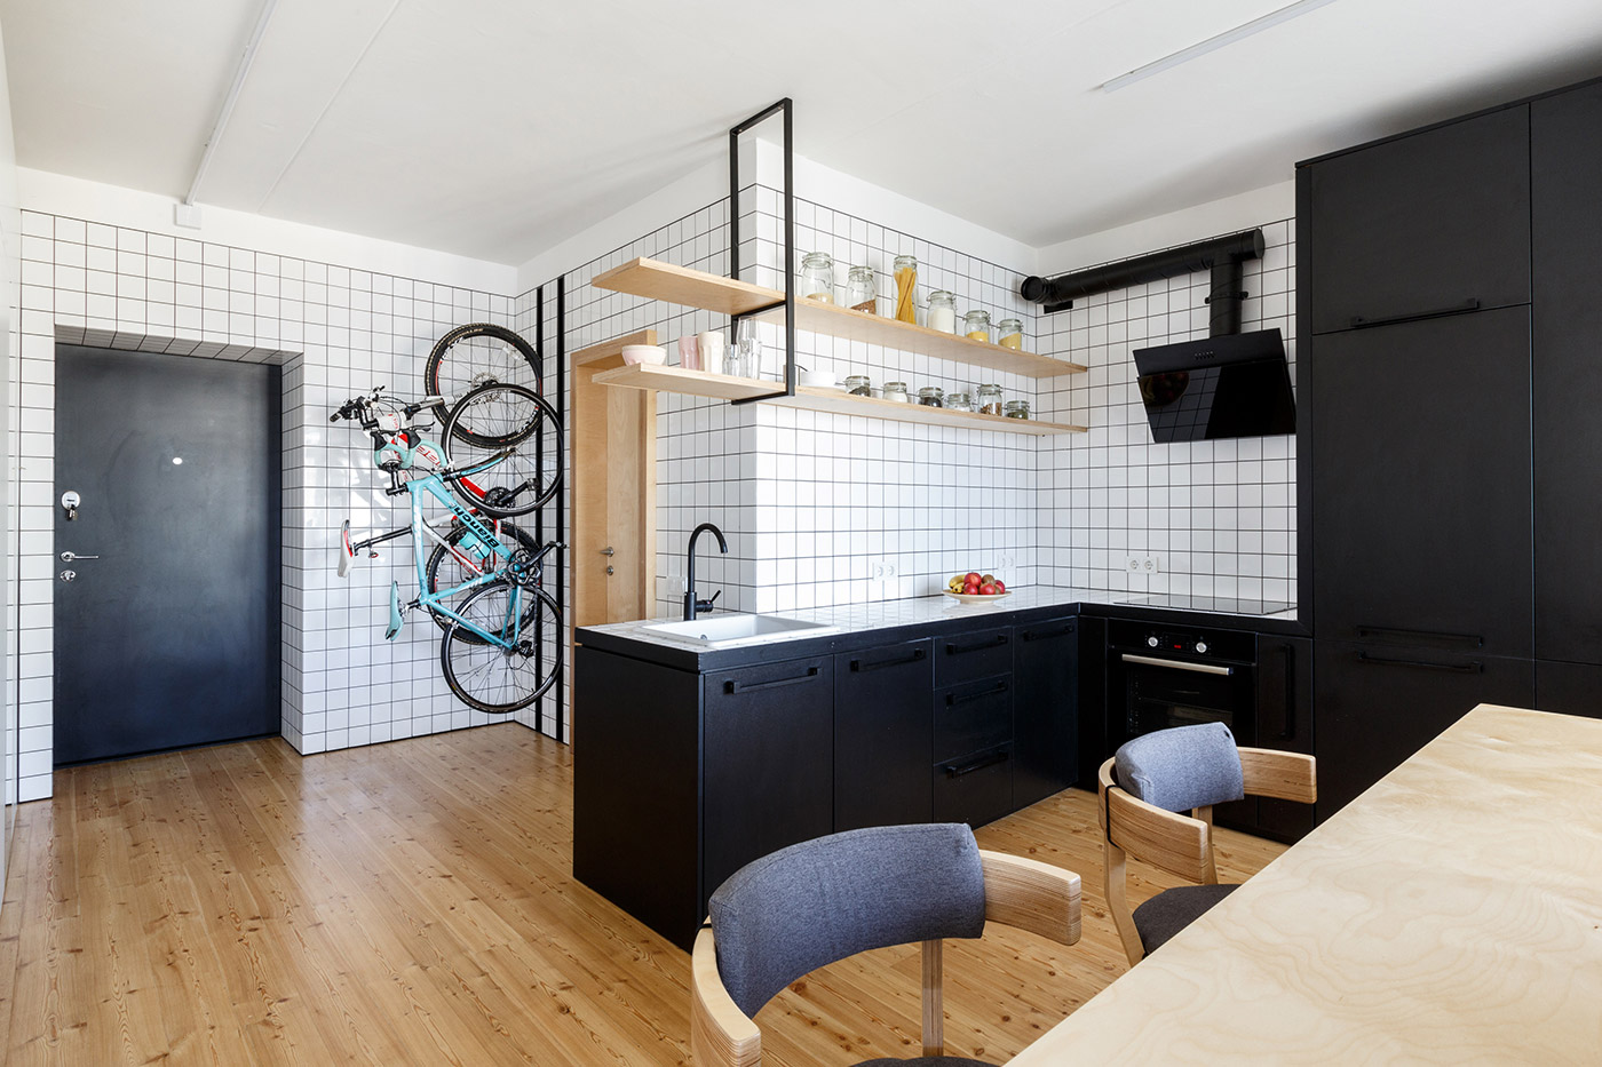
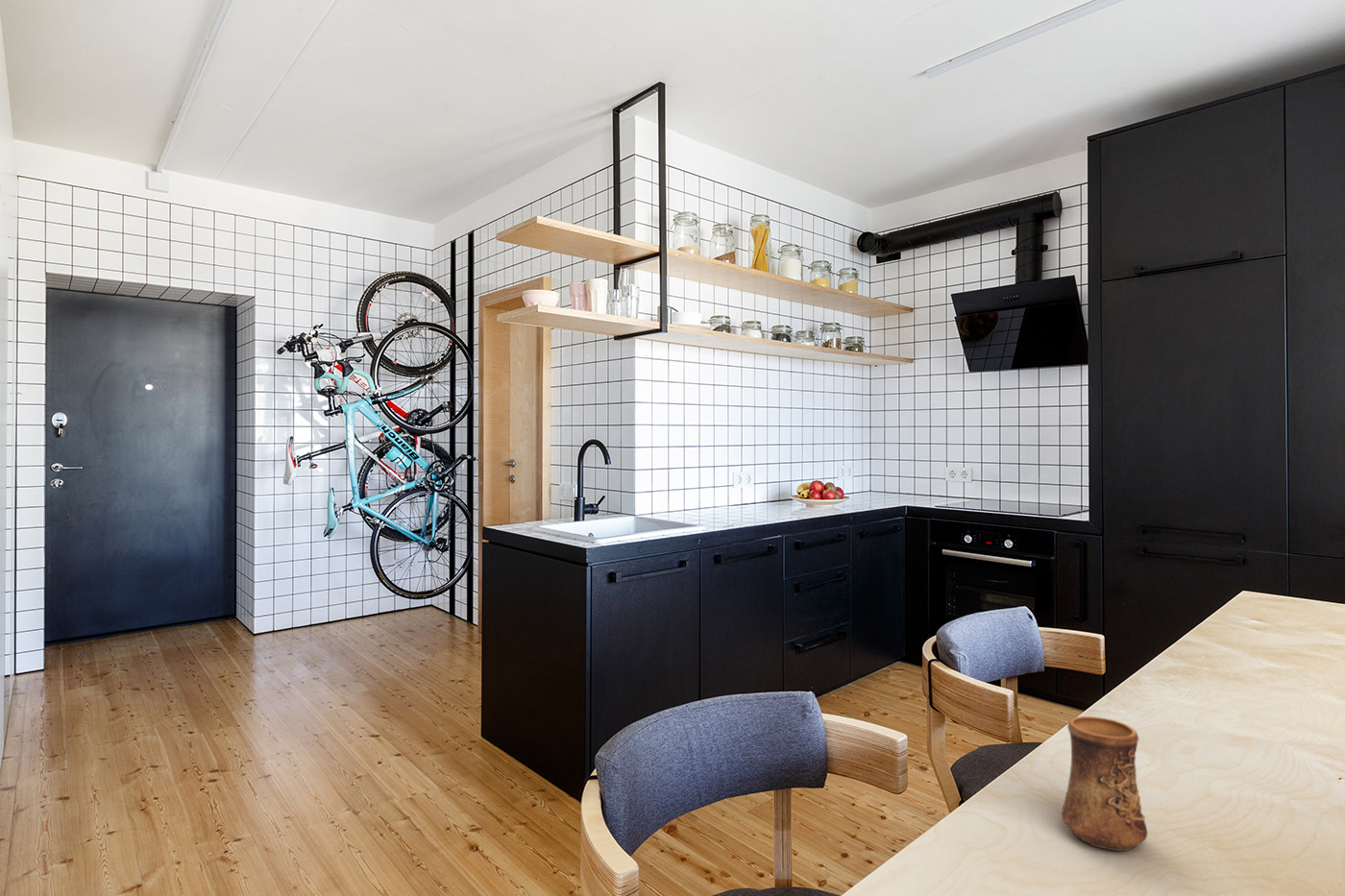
+ cup (1103, 781)
